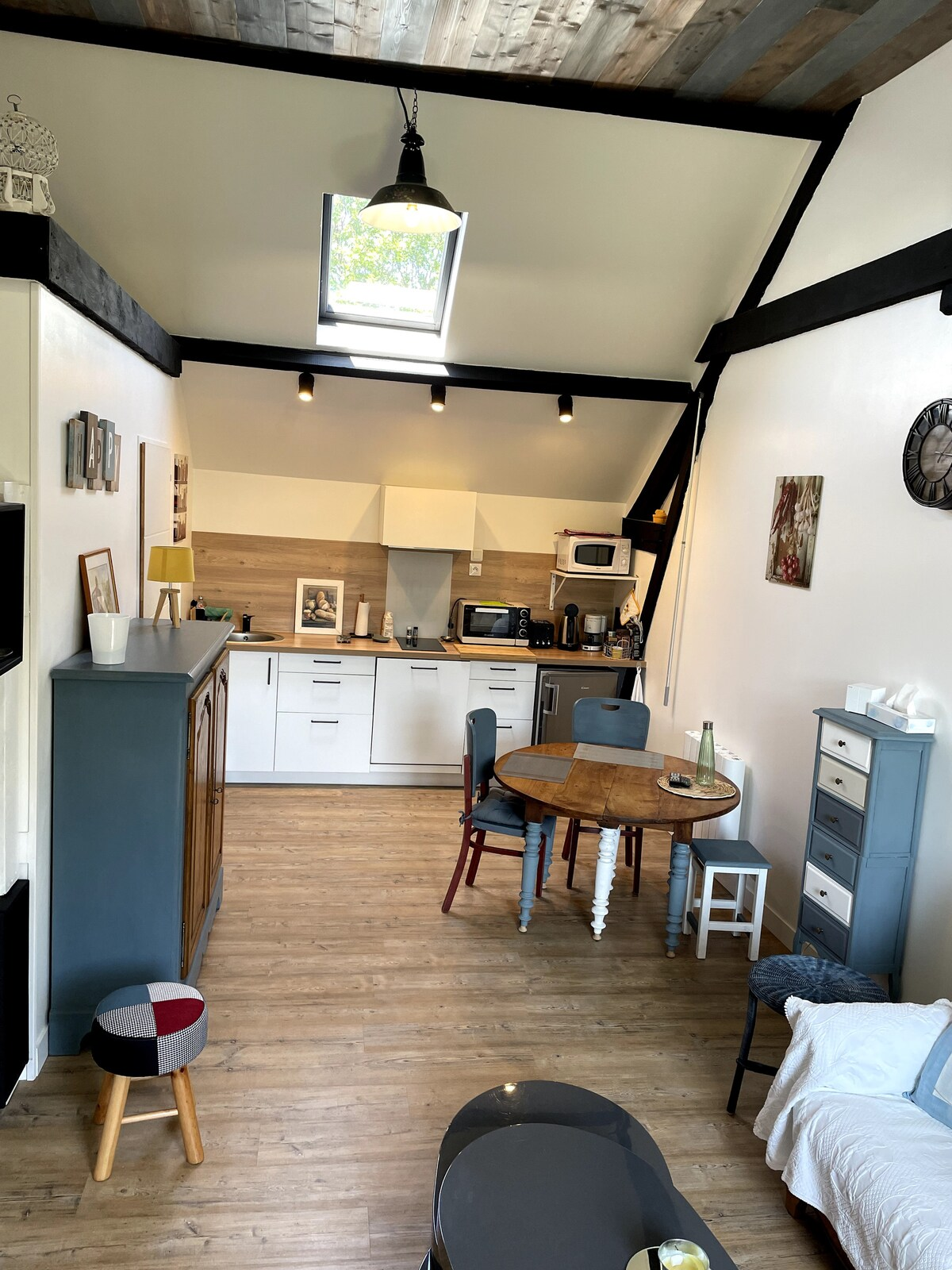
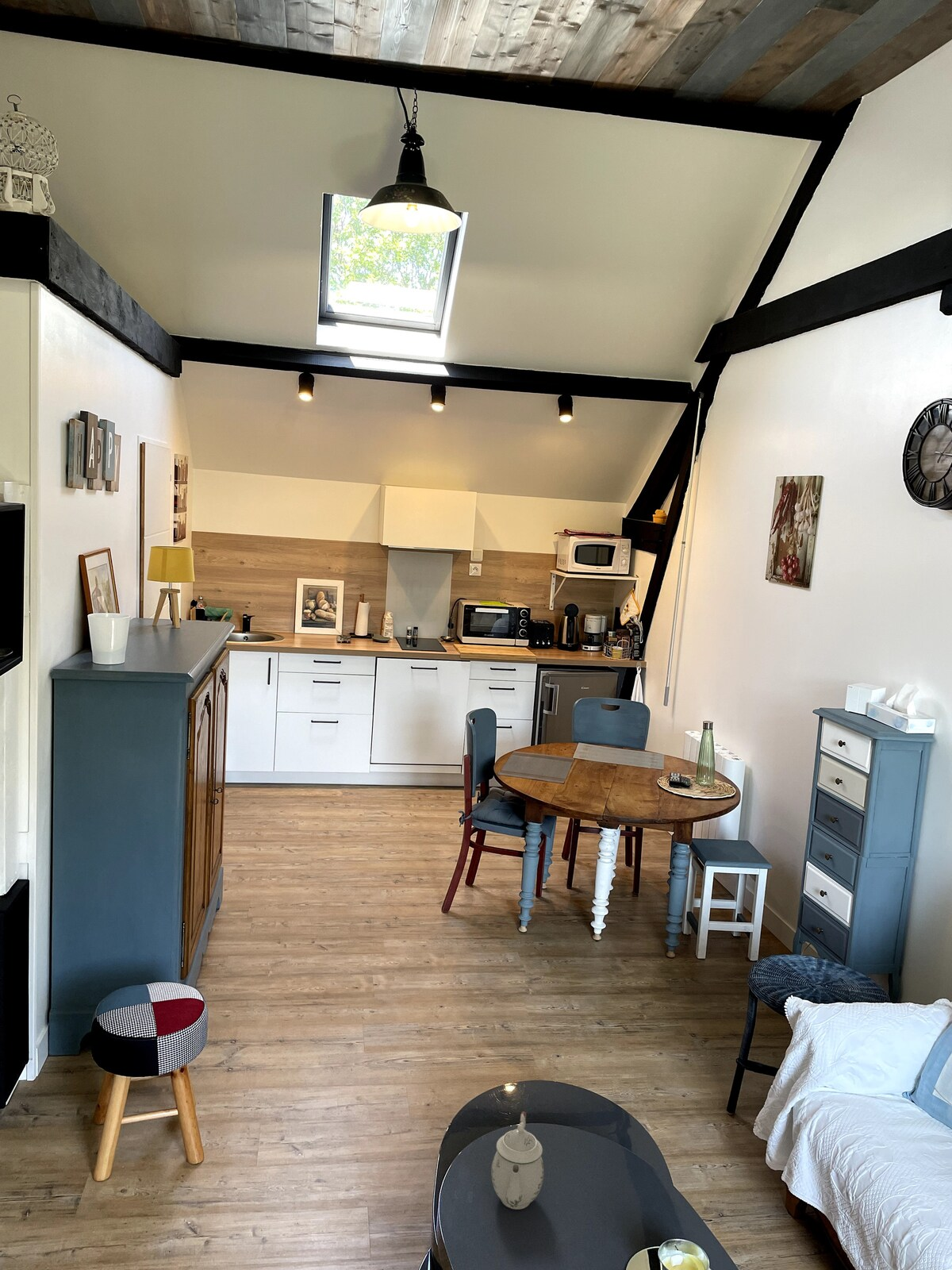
+ teapot (518, 1162)
